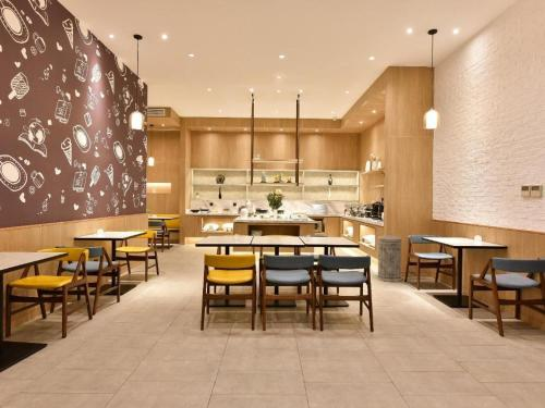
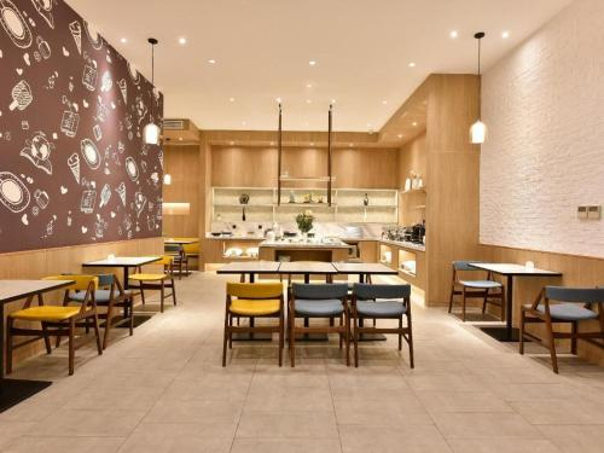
- trash can (389, 256)
